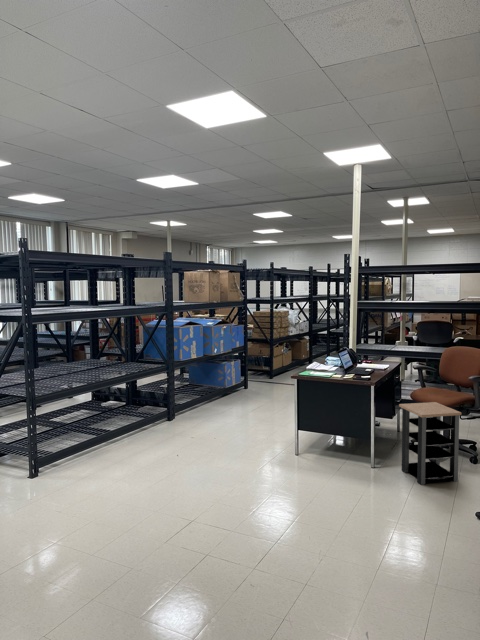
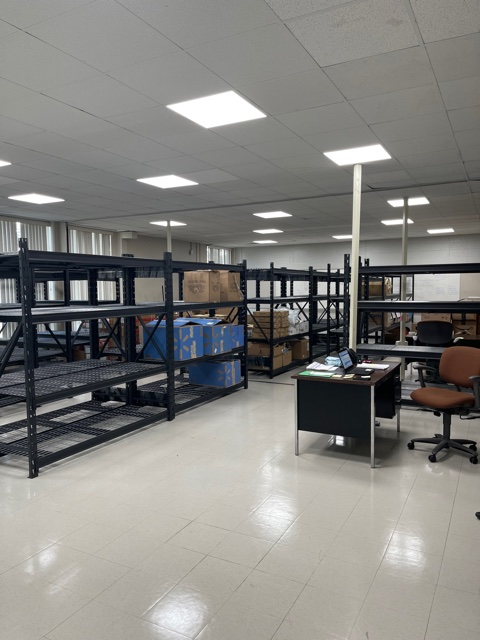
- side table (429, 442)
